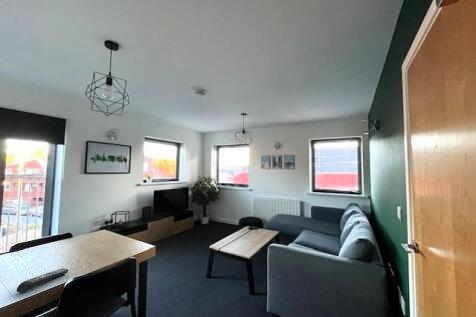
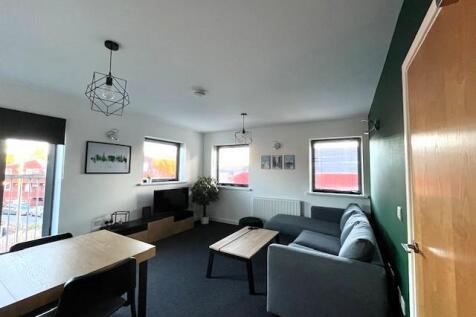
- remote control (44, 278)
